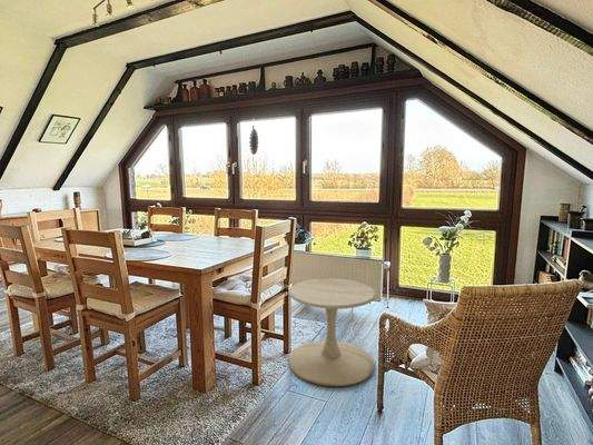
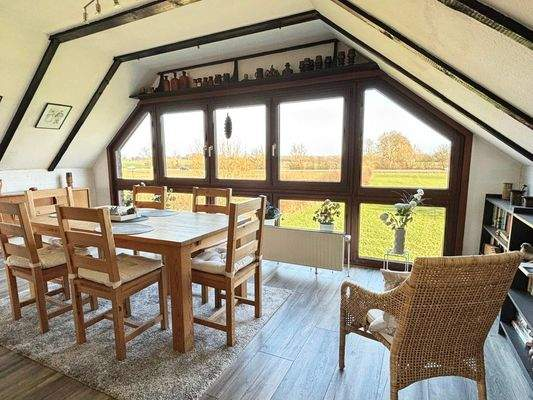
- side table (330, 326)
